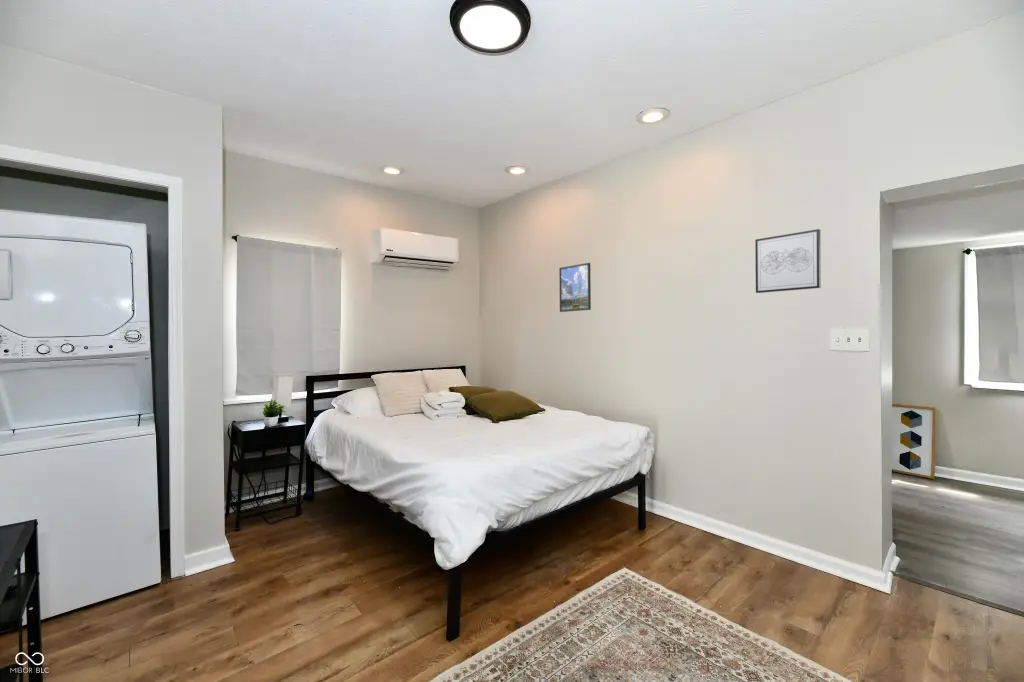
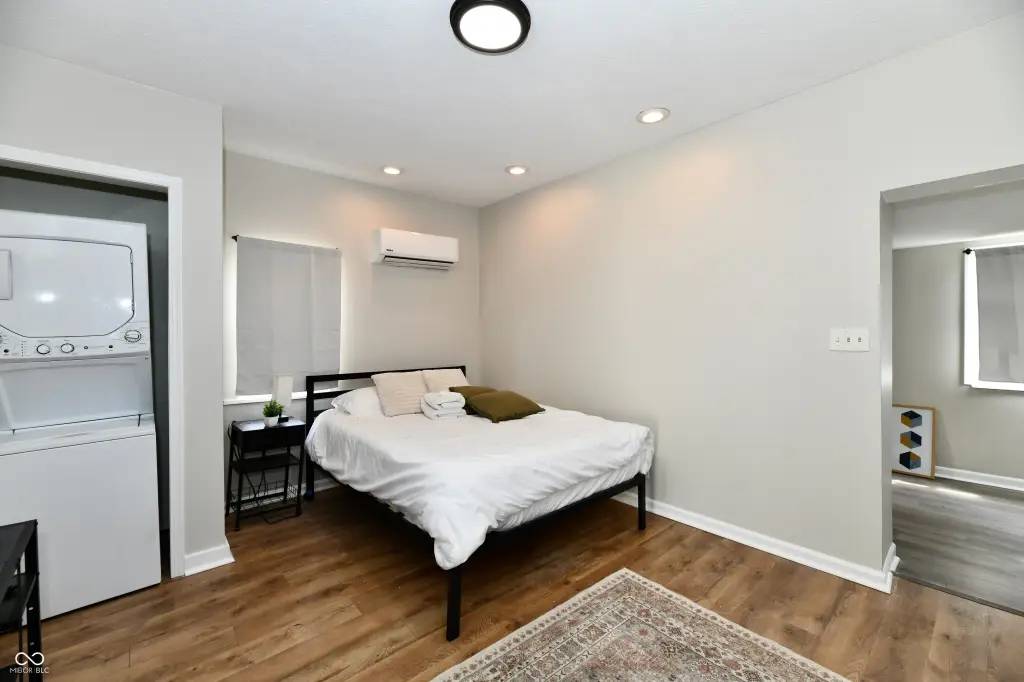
- wall art (786, 262)
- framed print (574, 288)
